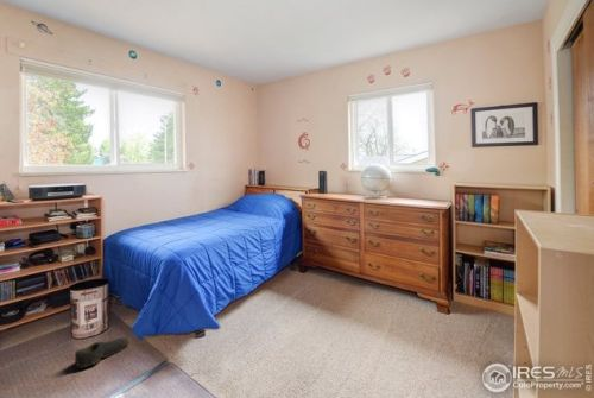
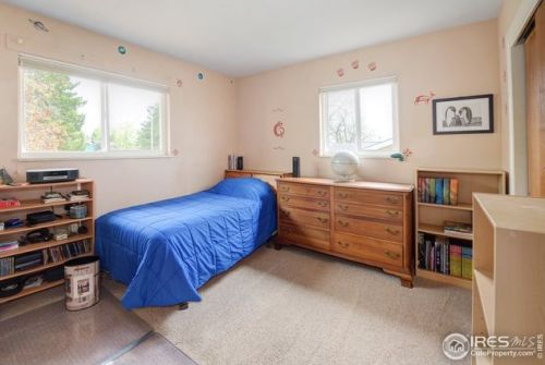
- shoe (103, 348)
